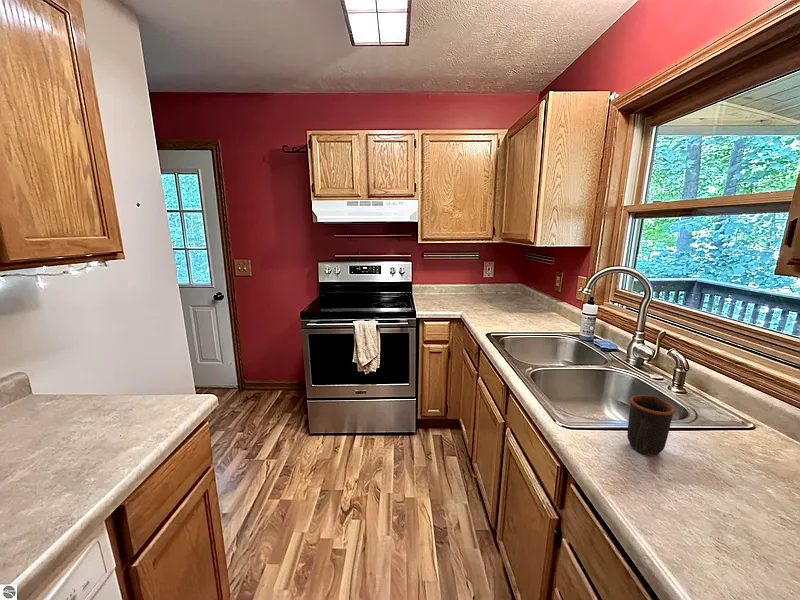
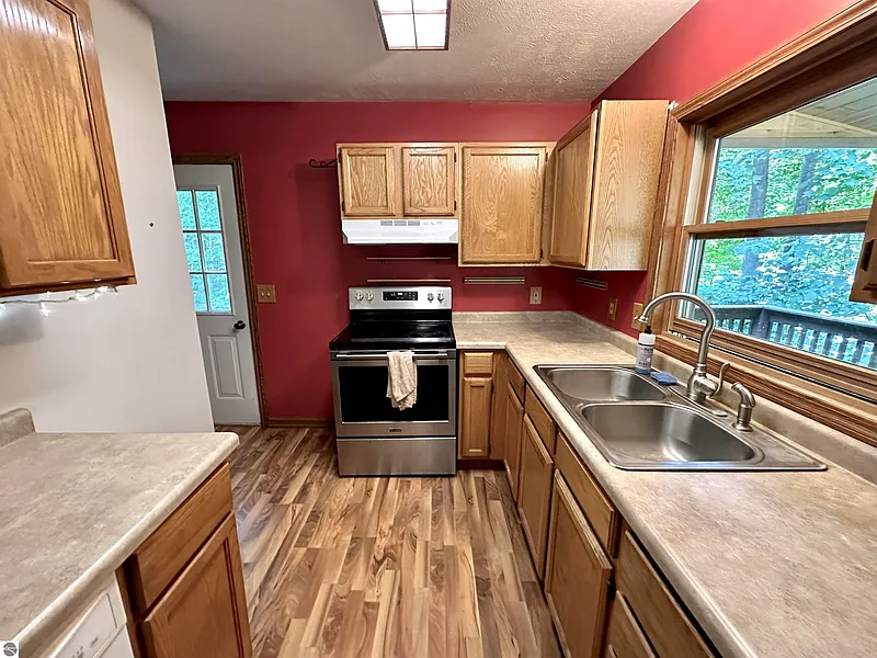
- mug (646, 428)
